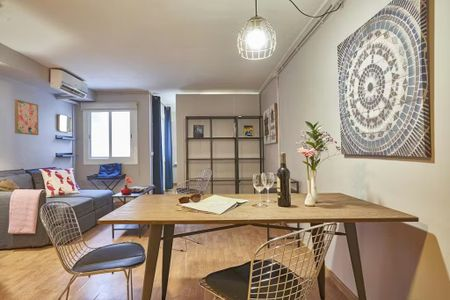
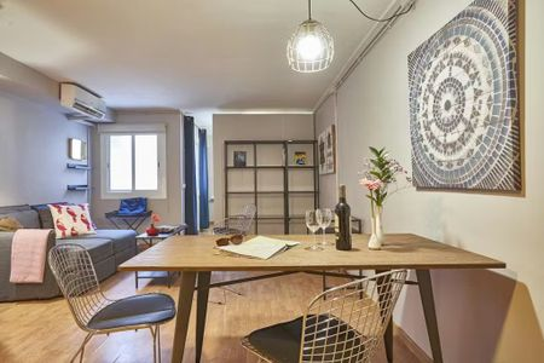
- wall art (27, 118)
